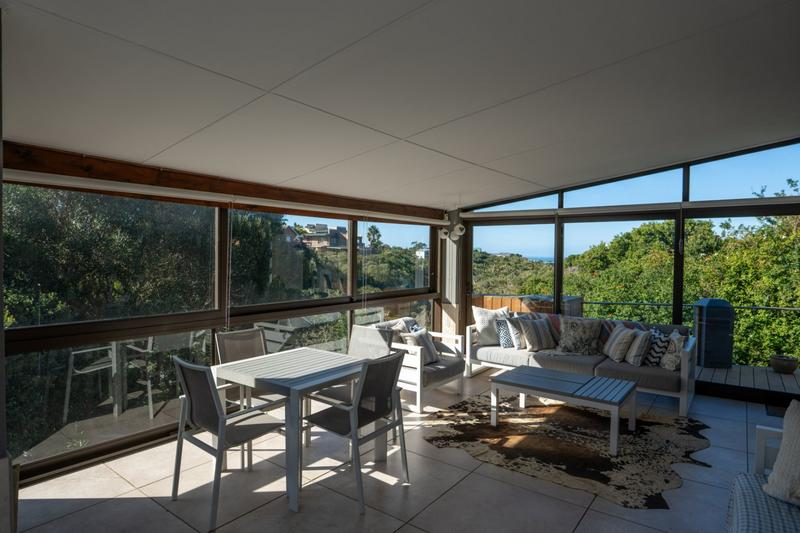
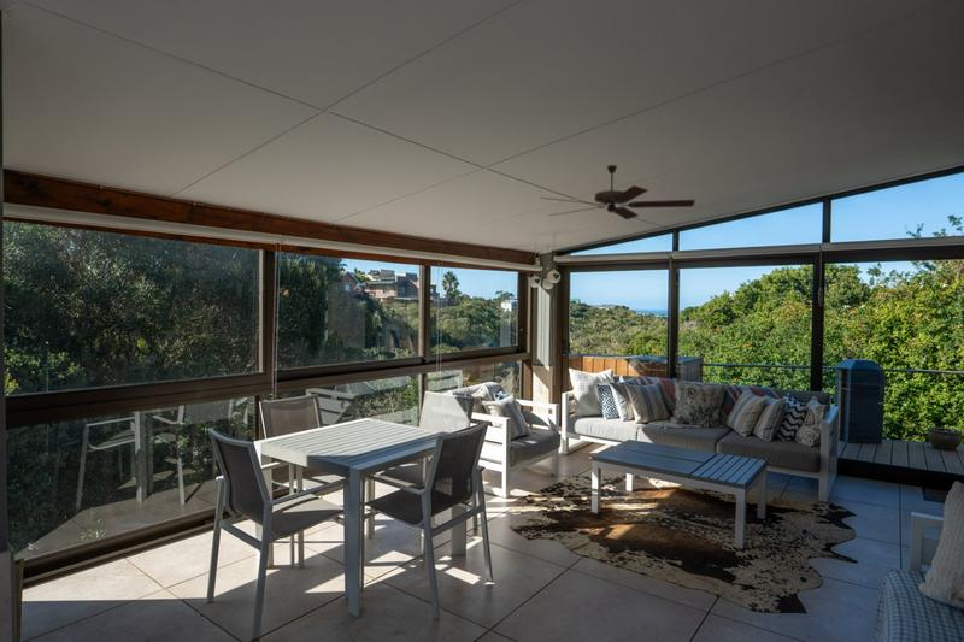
+ ceiling fan (617, 190)
